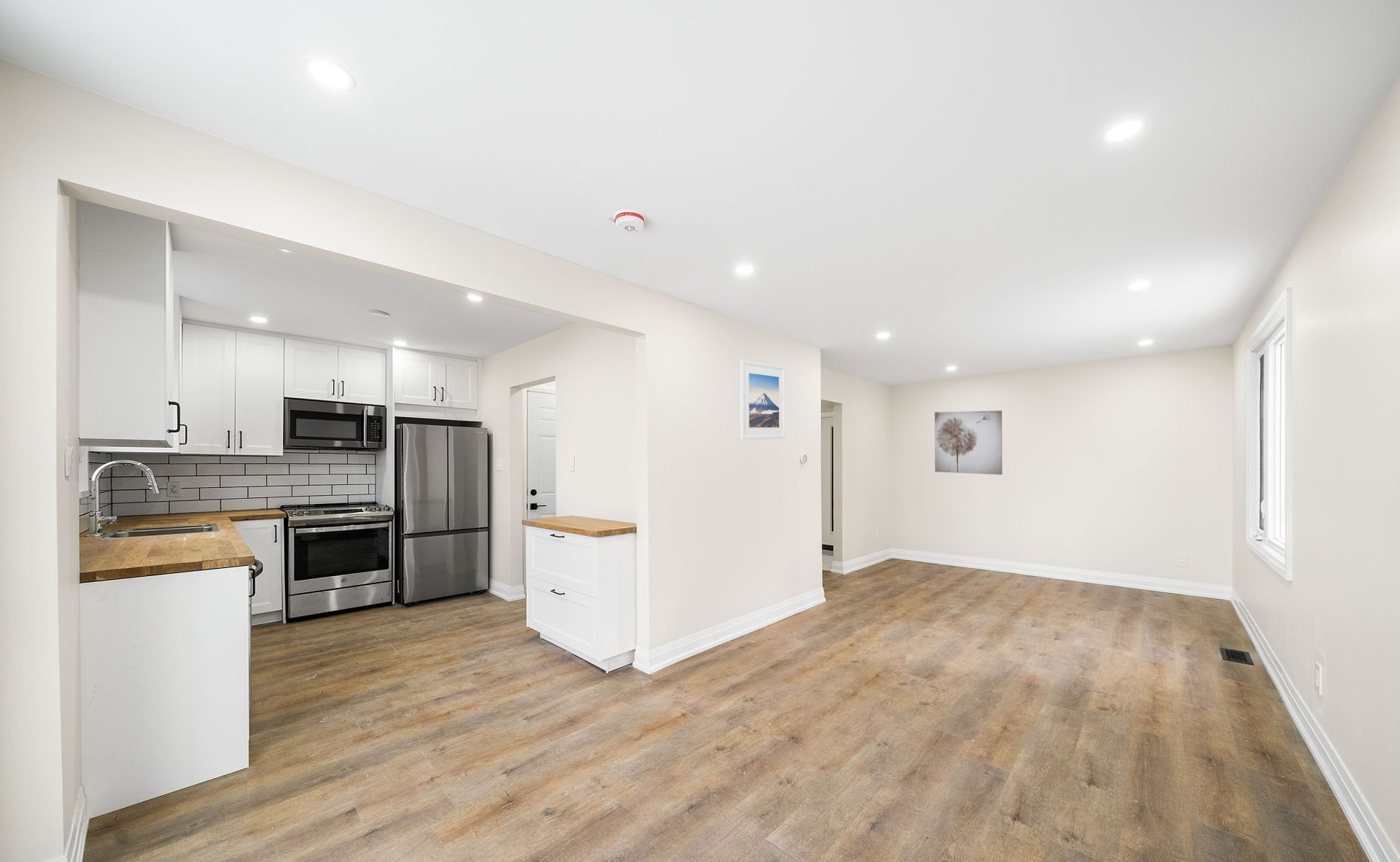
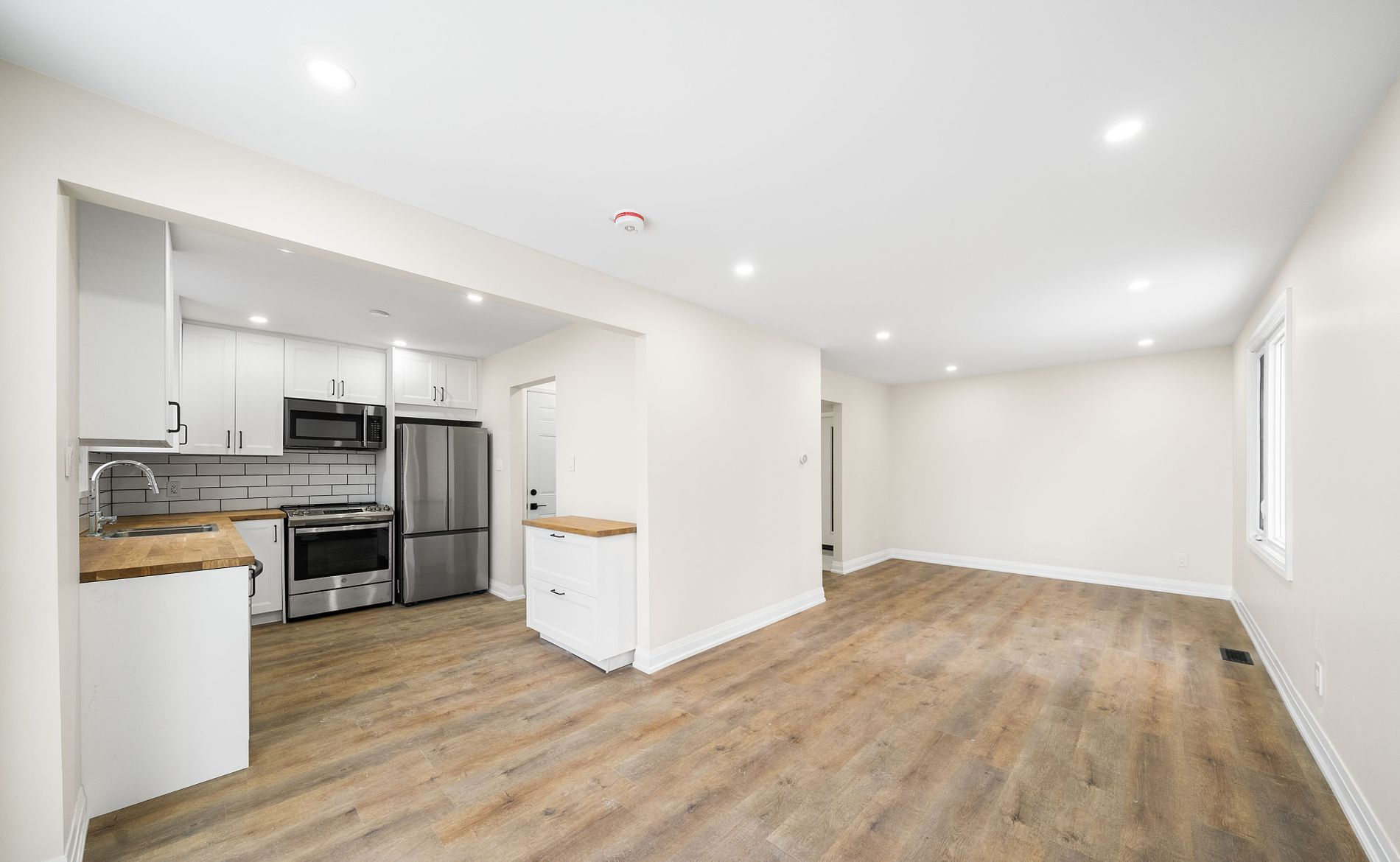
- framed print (763, 401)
- wall art (967, 442)
